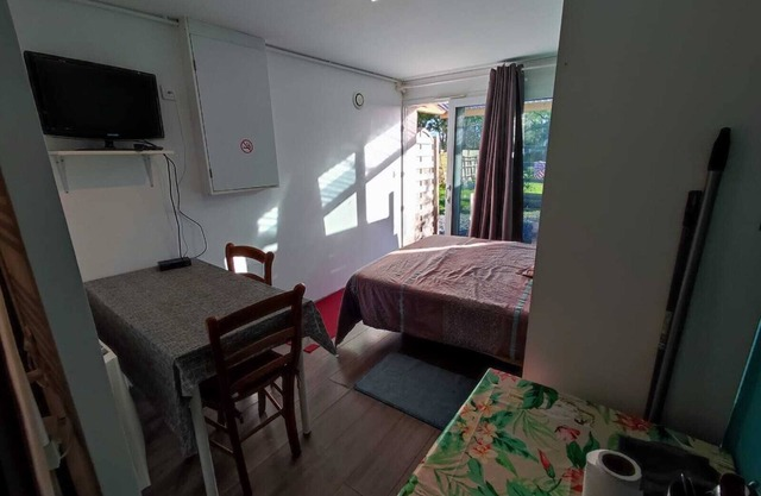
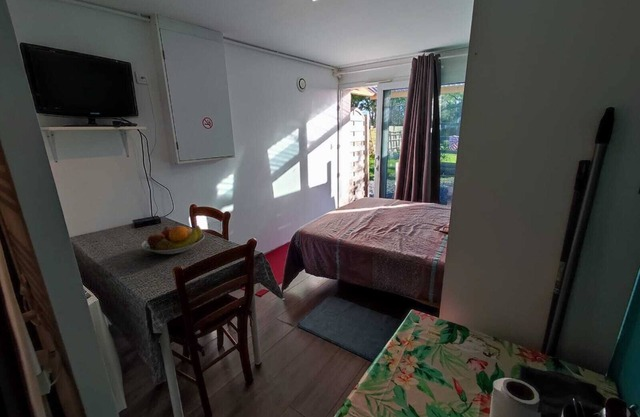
+ fruit bowl (173, 237)
